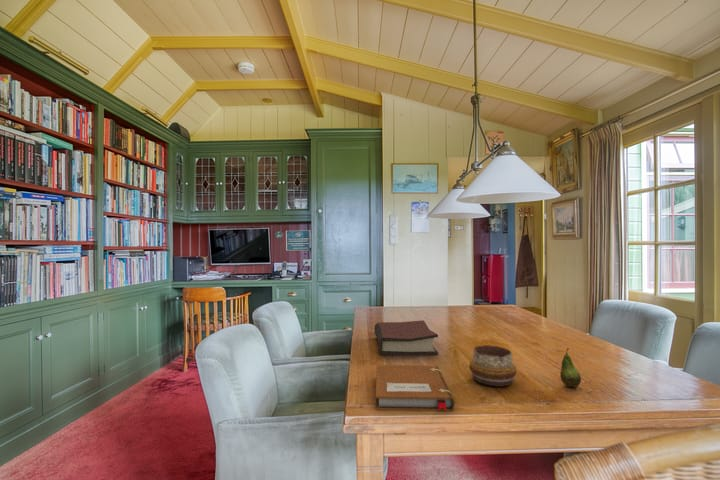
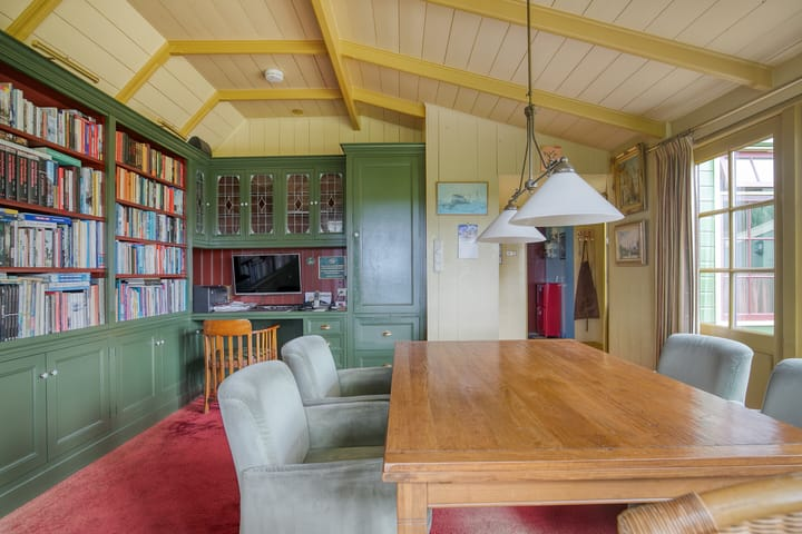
- decorative bowl (492, 365)
- notebook (411, 386)
- hardback book (403, 335)
- fruit (570, 365)
